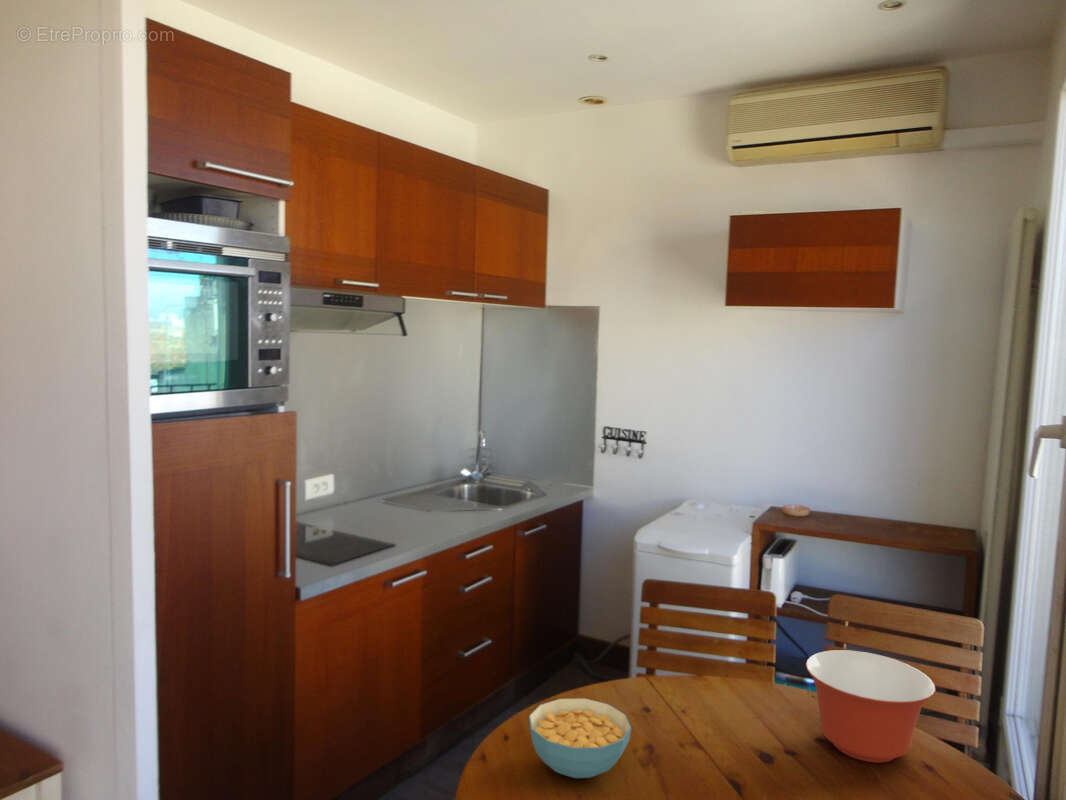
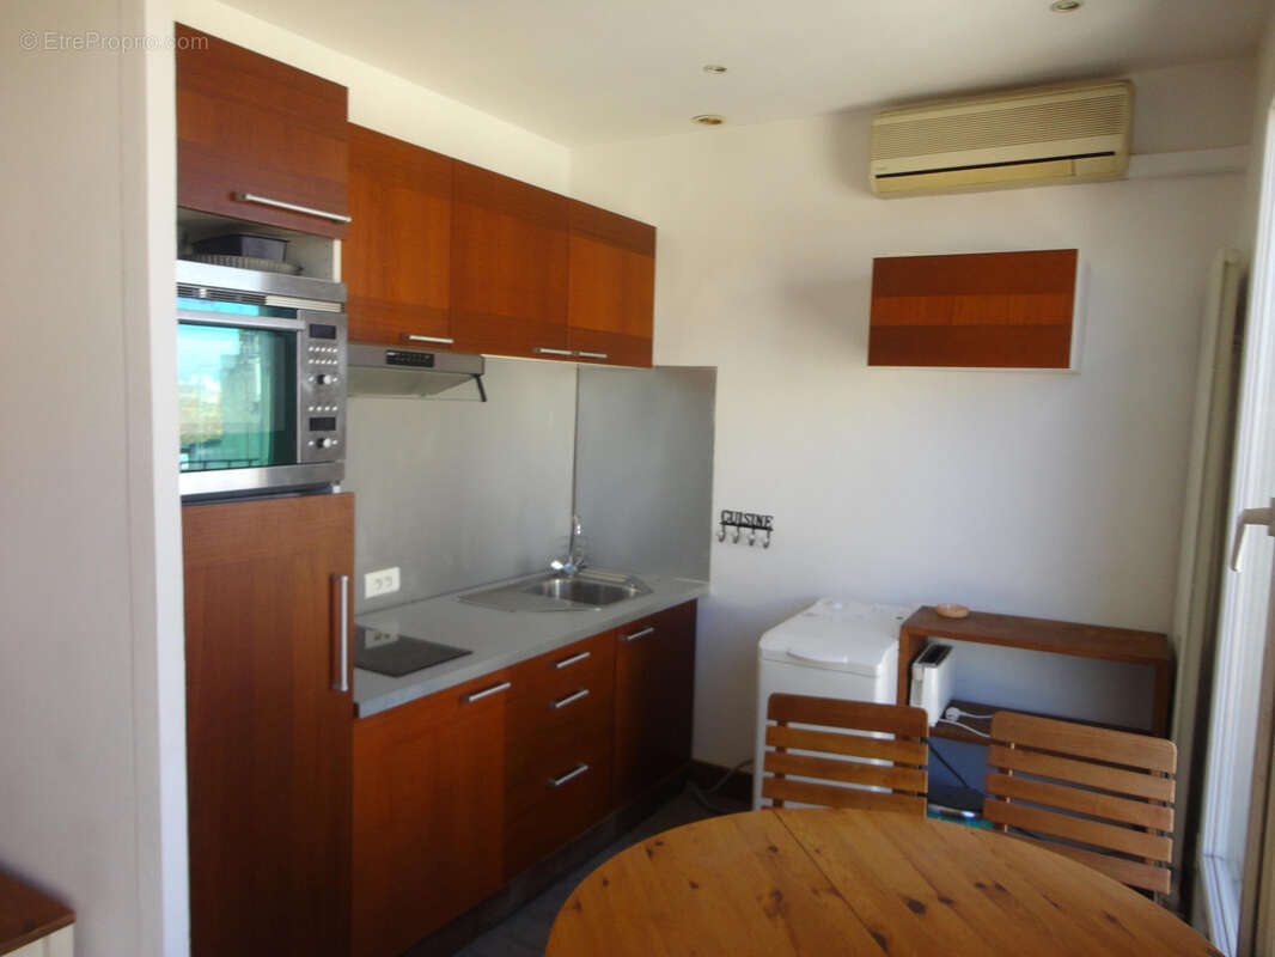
- mixing bowl (866, 710)
- cereal bowl (578, 745)
